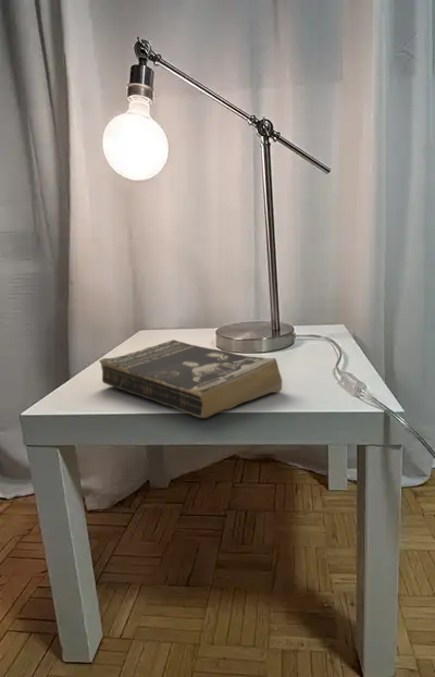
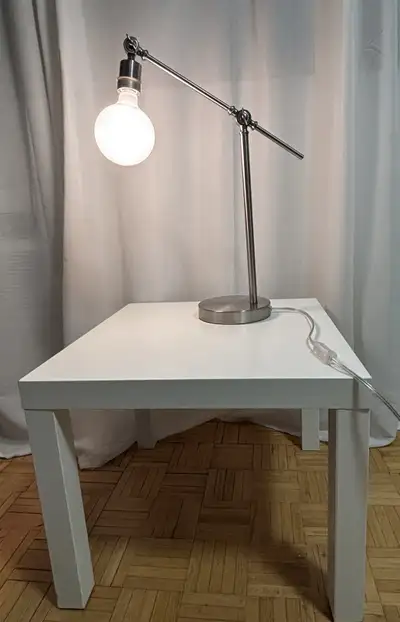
- book (188, 372)
